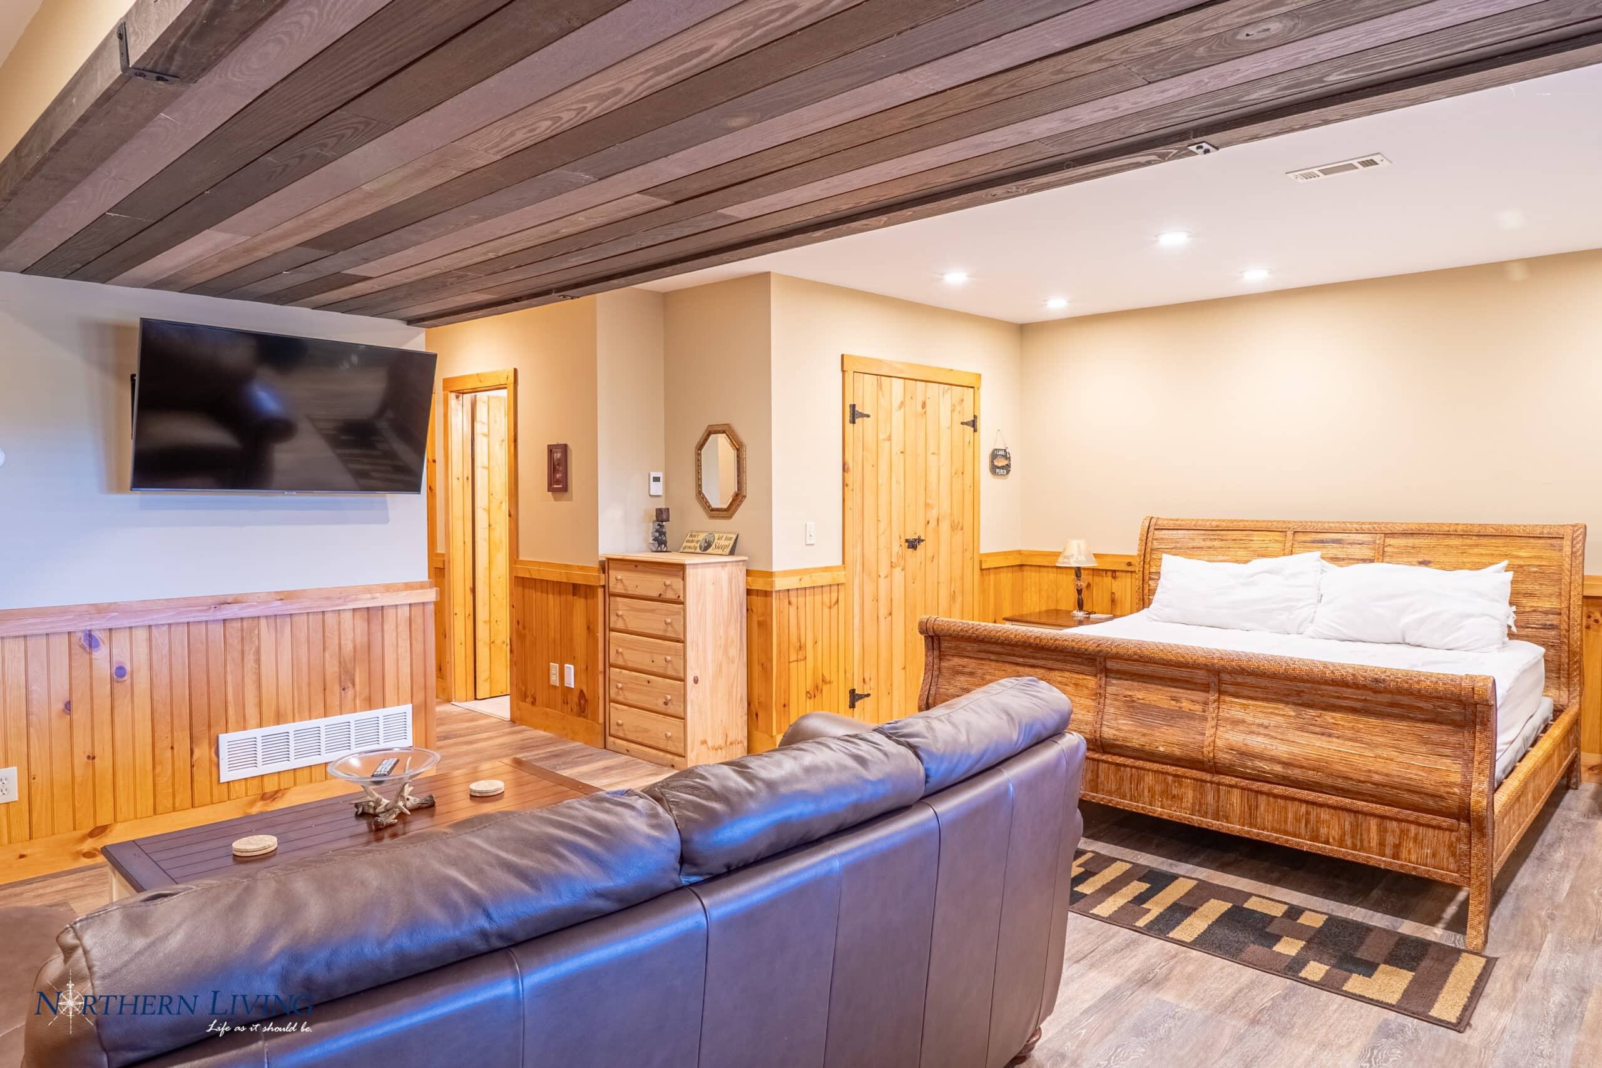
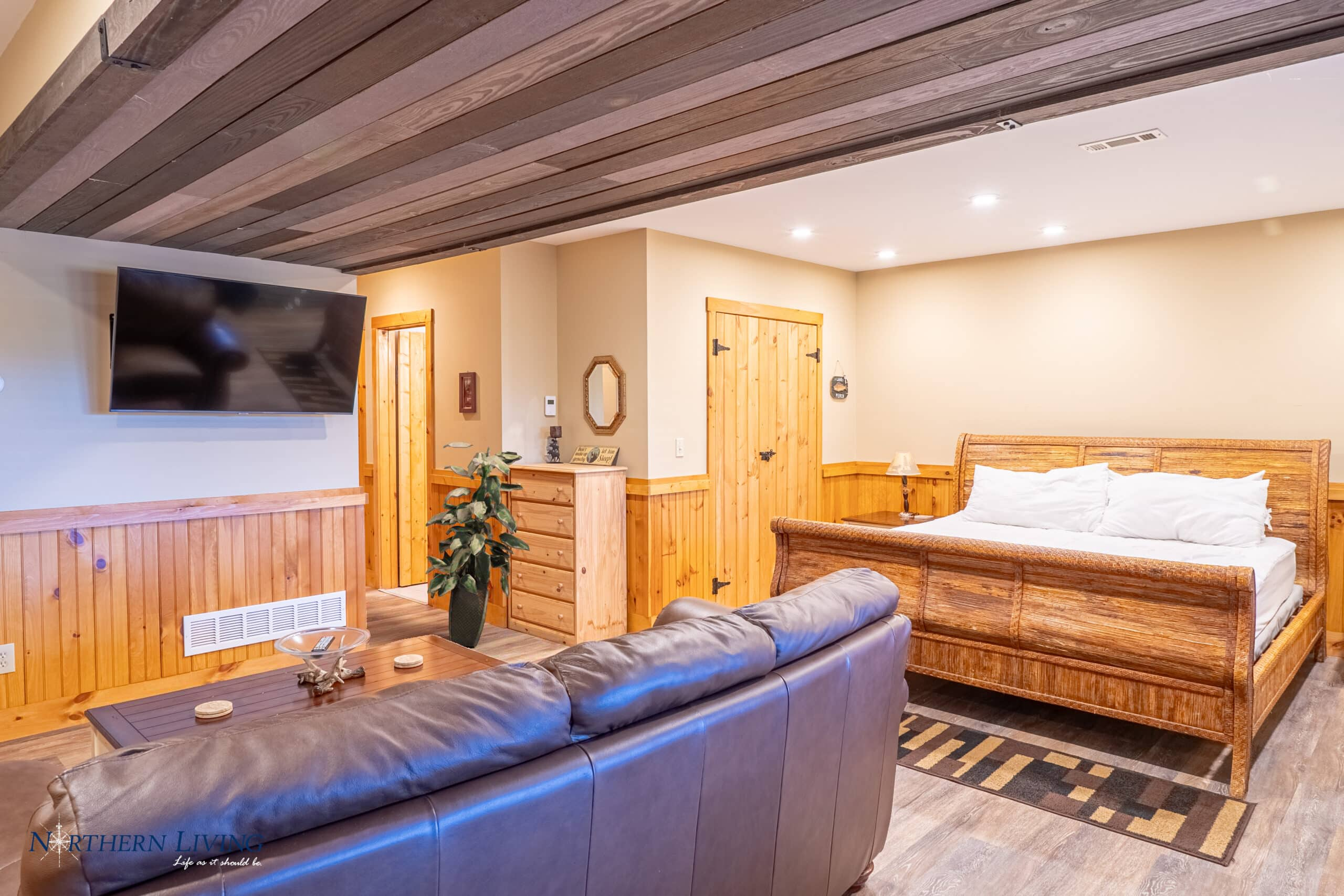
+ indoor plant (472, 542)
